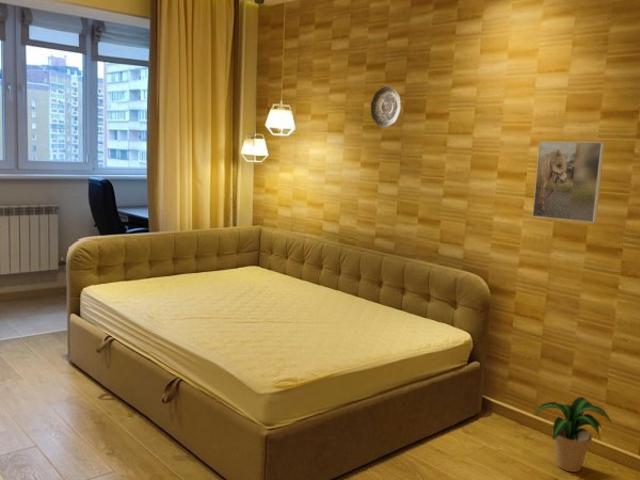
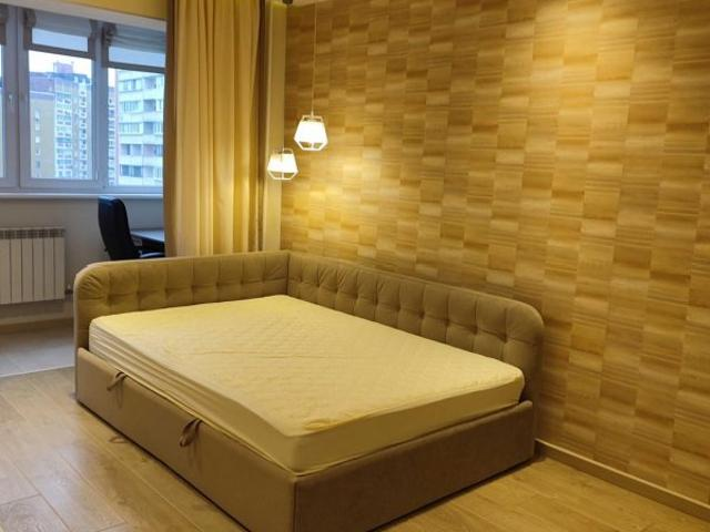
- potted plant (572, 434)
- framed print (566, 181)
- decorative plate (386, 106)
